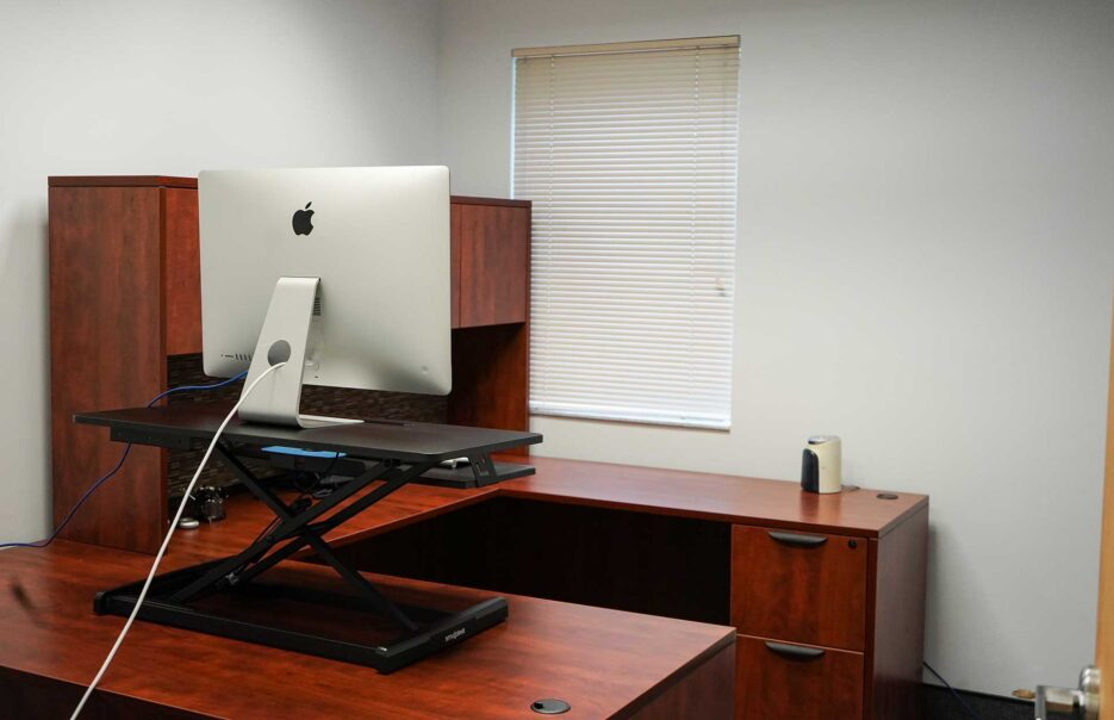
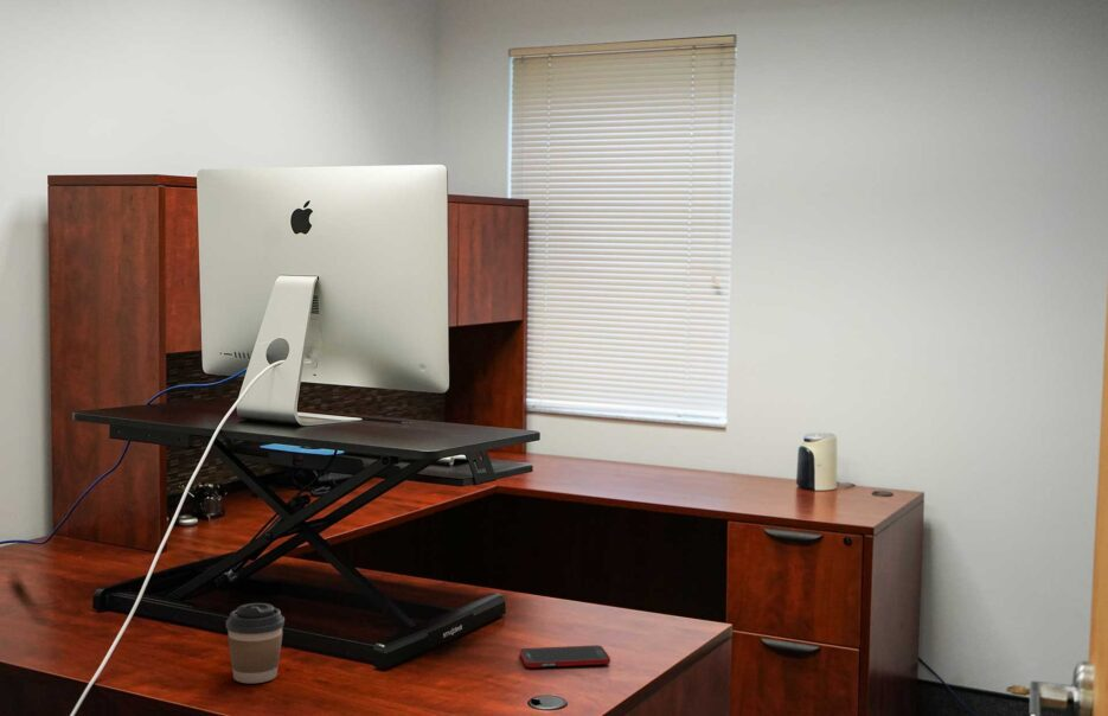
+ coffee cup (255, 639)
+ cell phone (564, 656)
